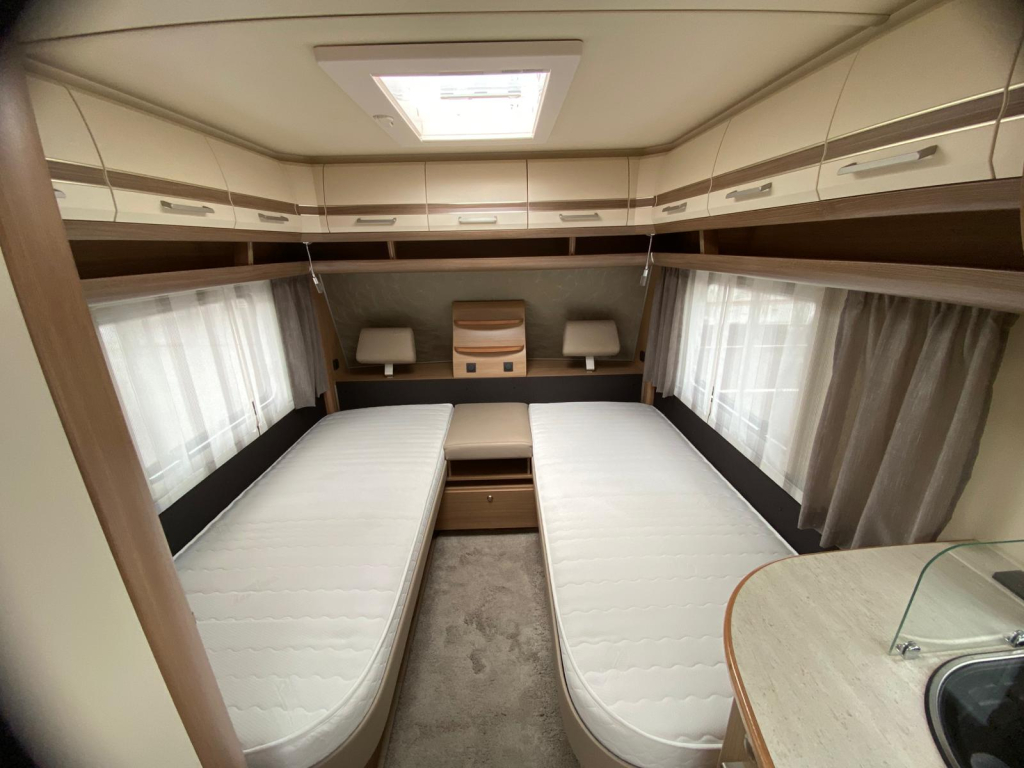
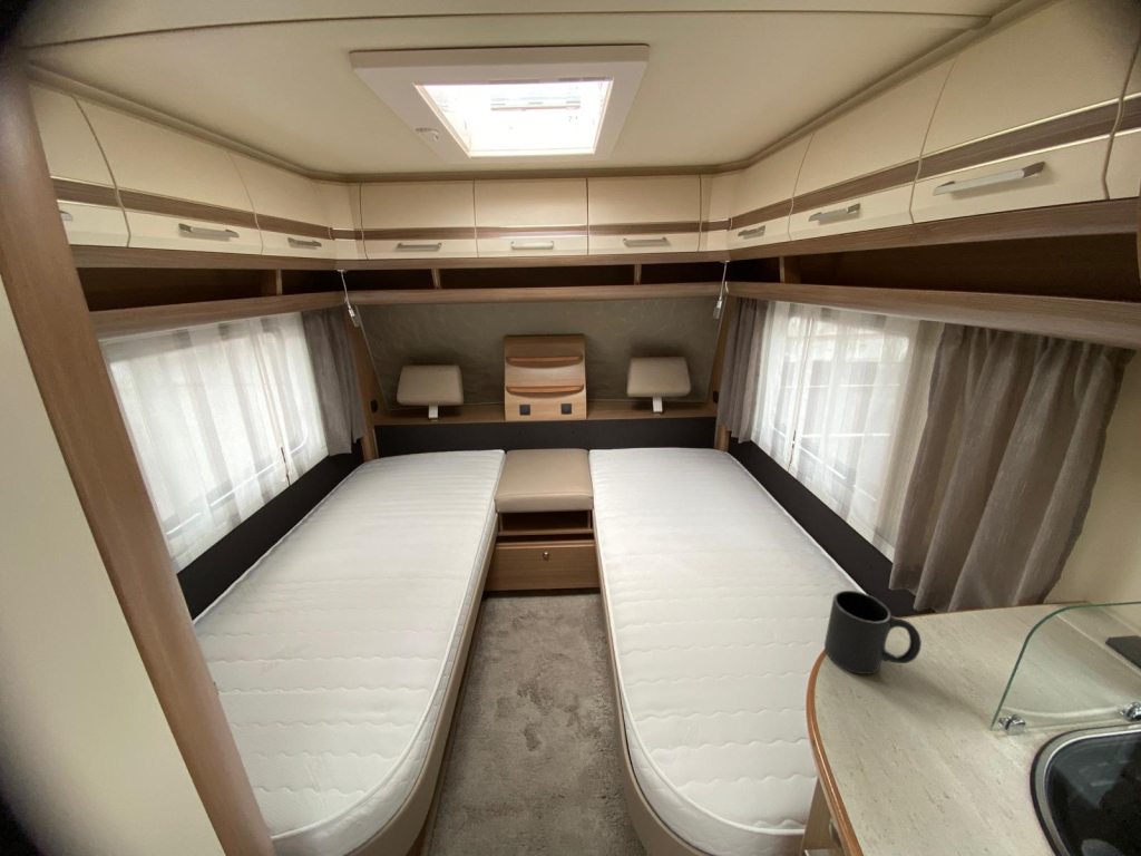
+ mug (867, 634)
